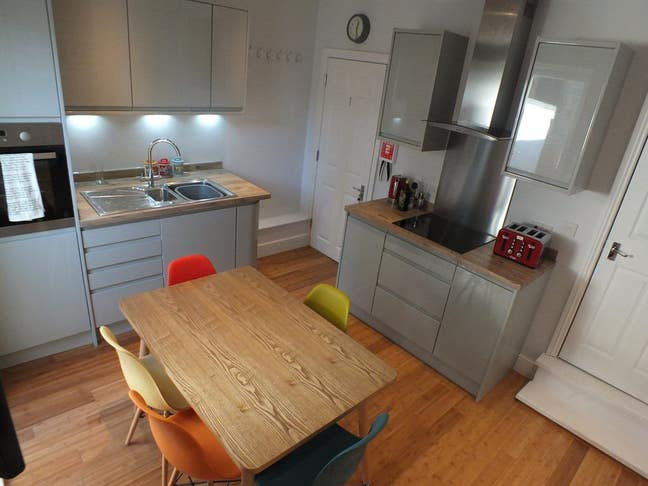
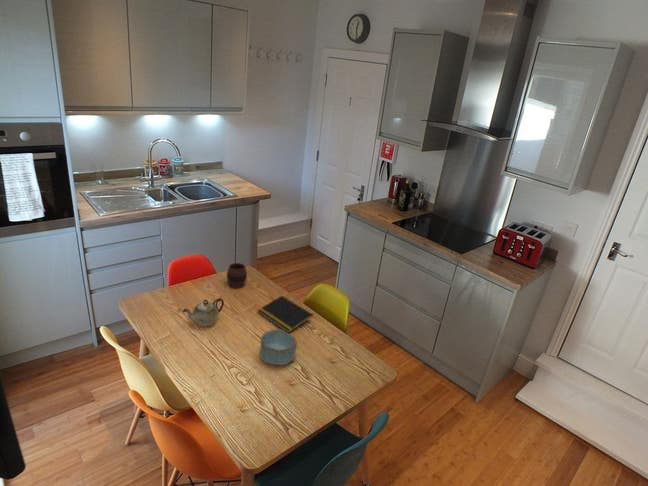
+ bowl (278, 348)
+ notepad (284, 313)
+ teapot (203, 311)
+ cup (236, 275)
